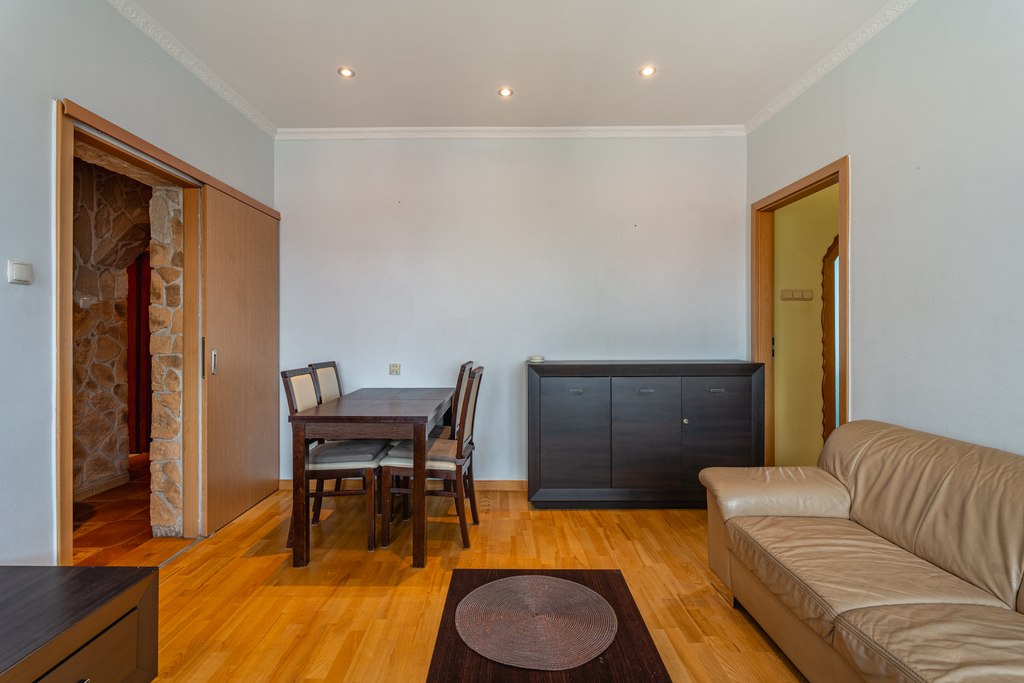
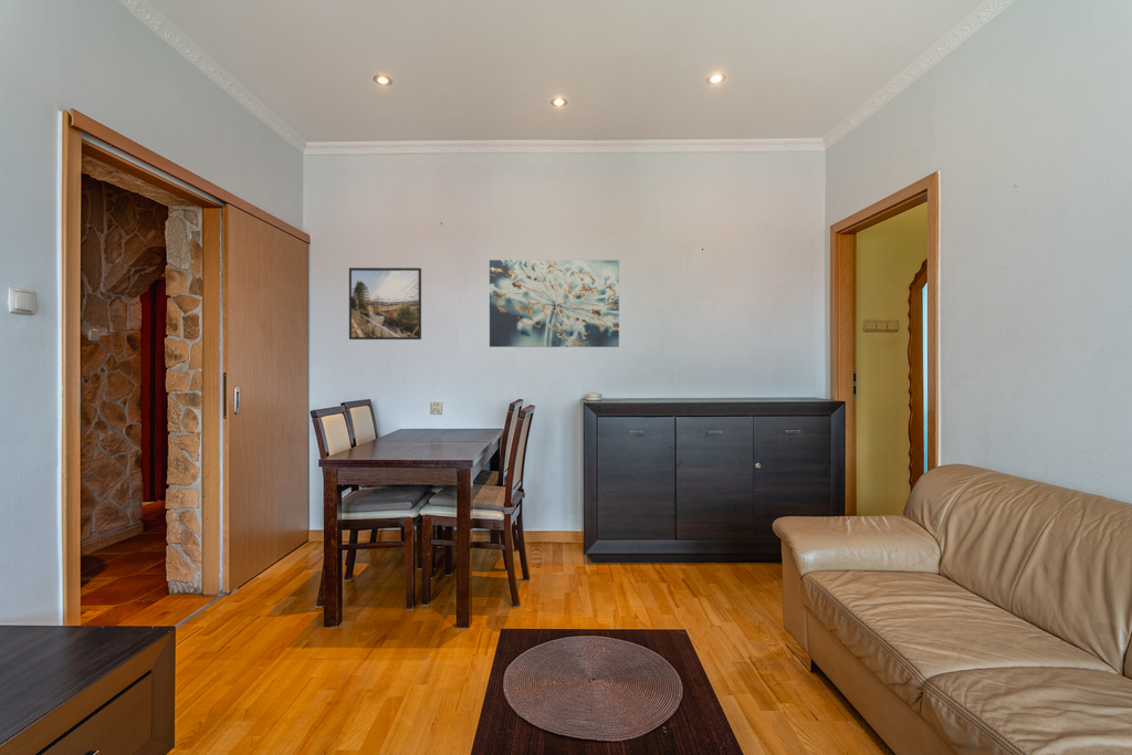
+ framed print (385, 303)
+ wall art (554, 303)
